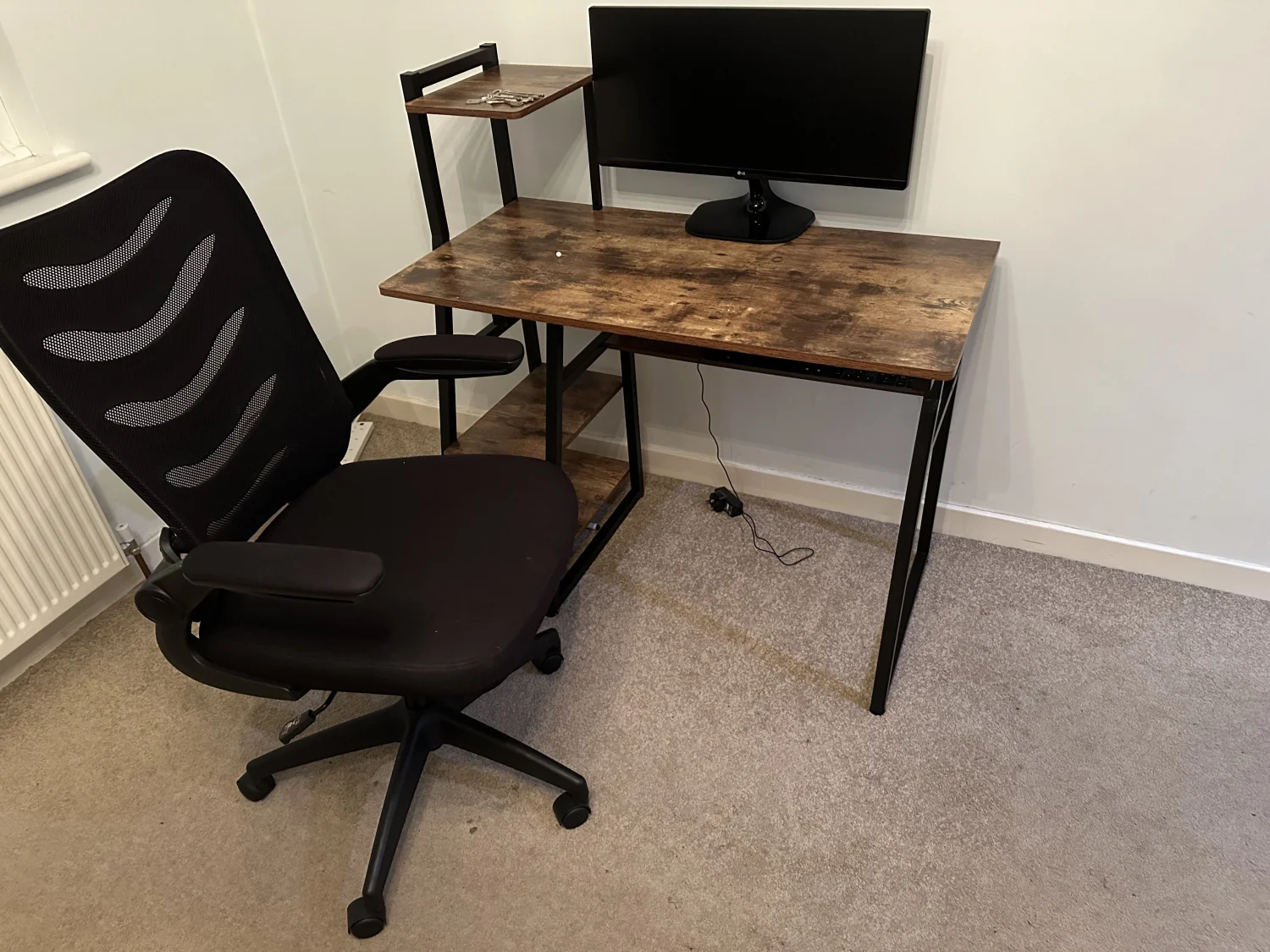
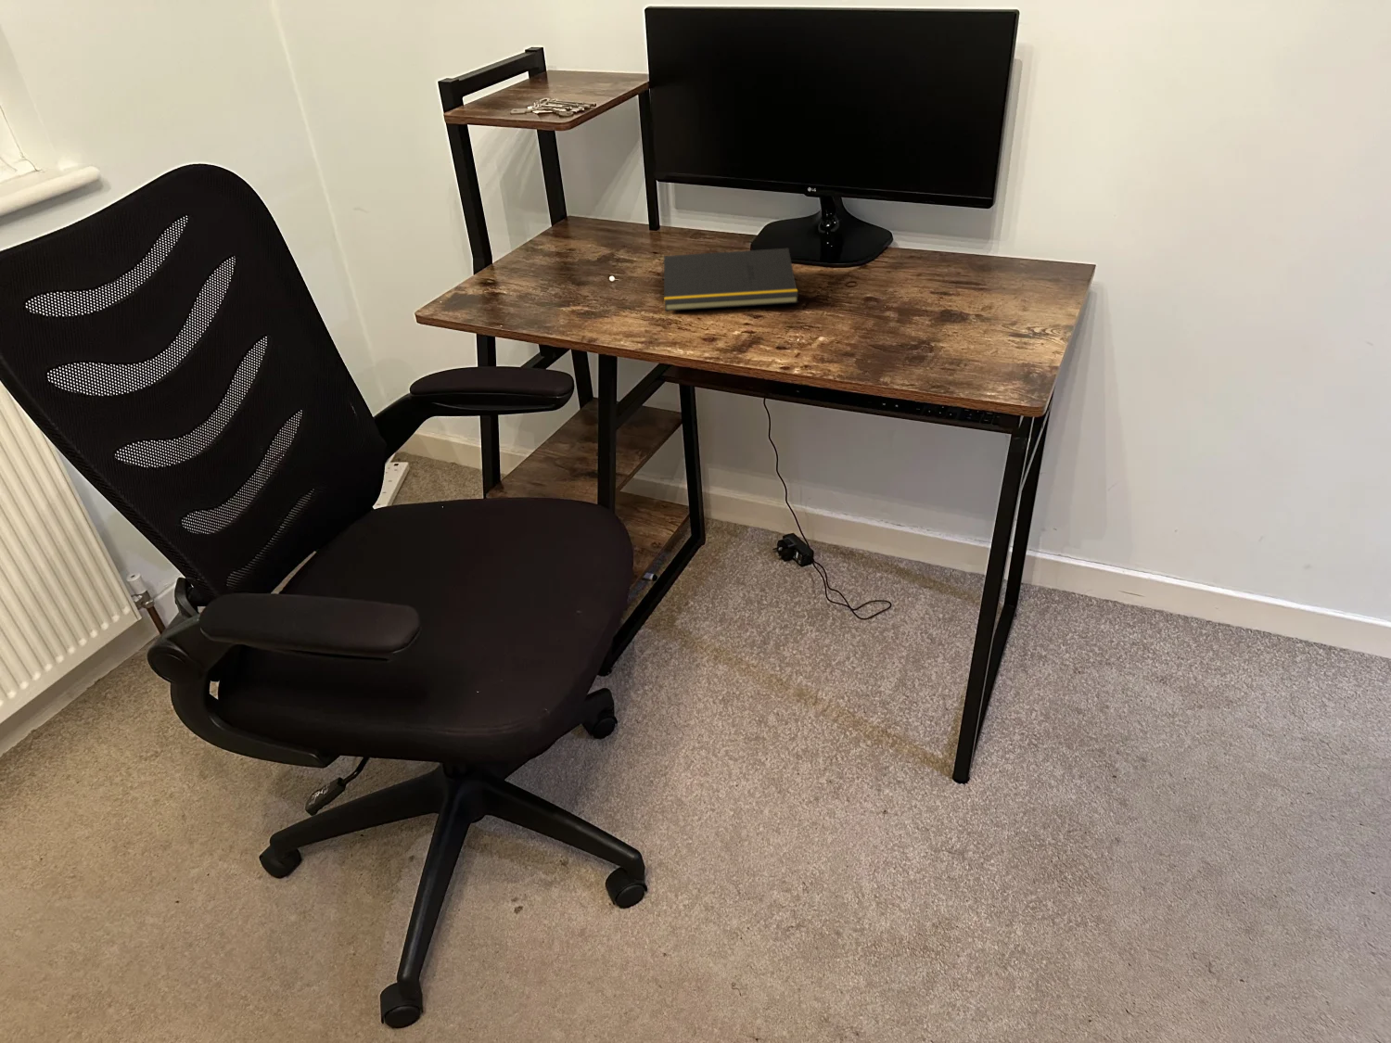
+ notepad (728, 278)
